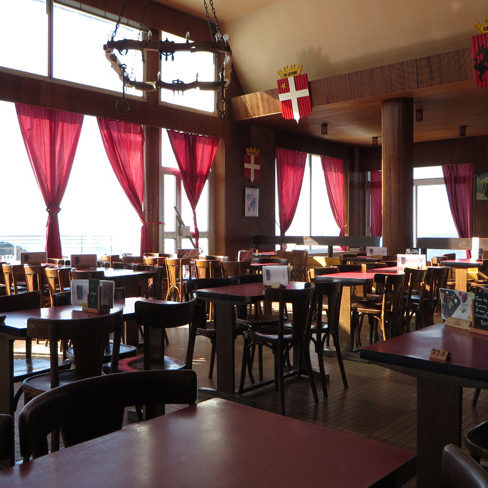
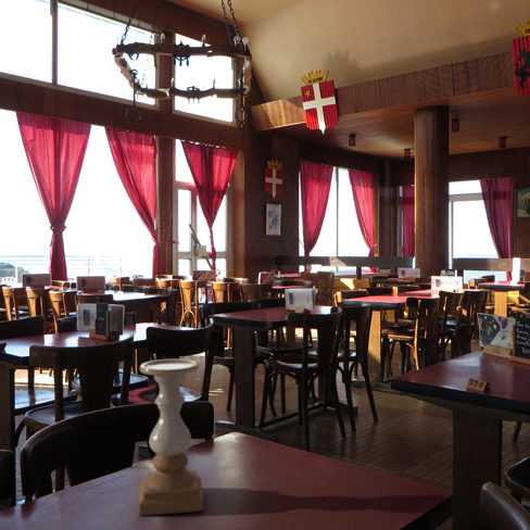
+ candle holder (169, 432)
